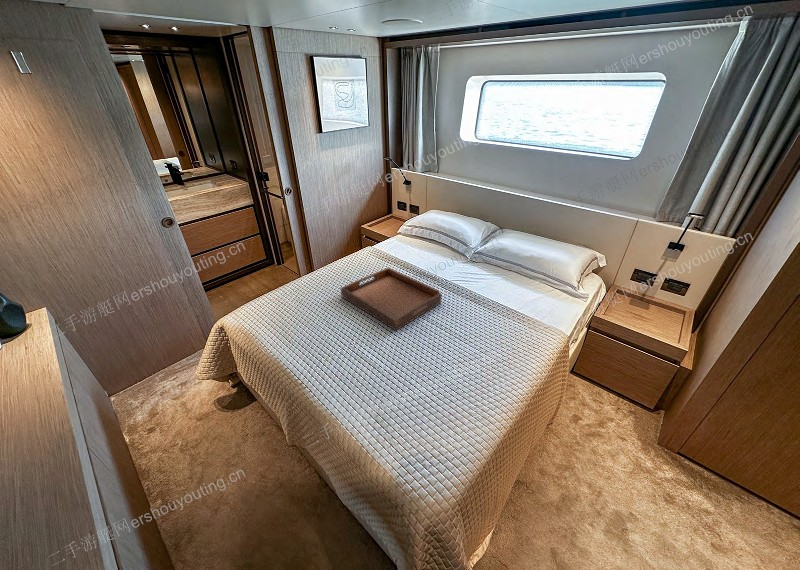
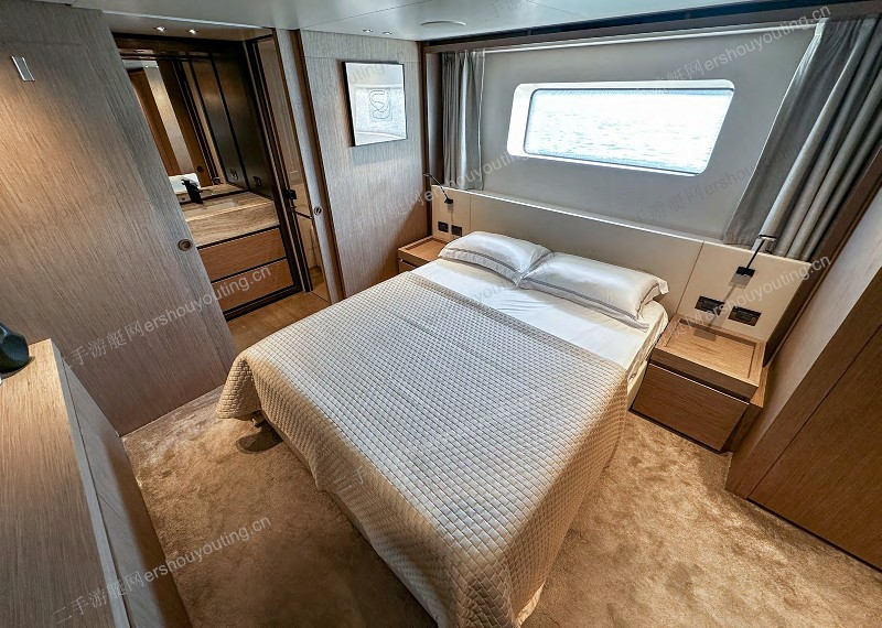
- serving tray (391, 294)
